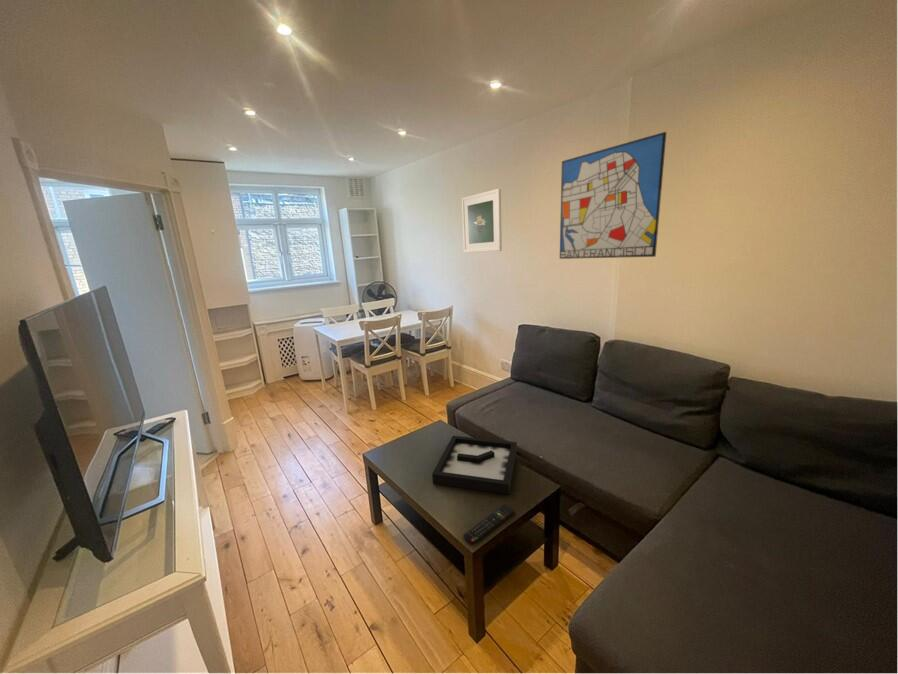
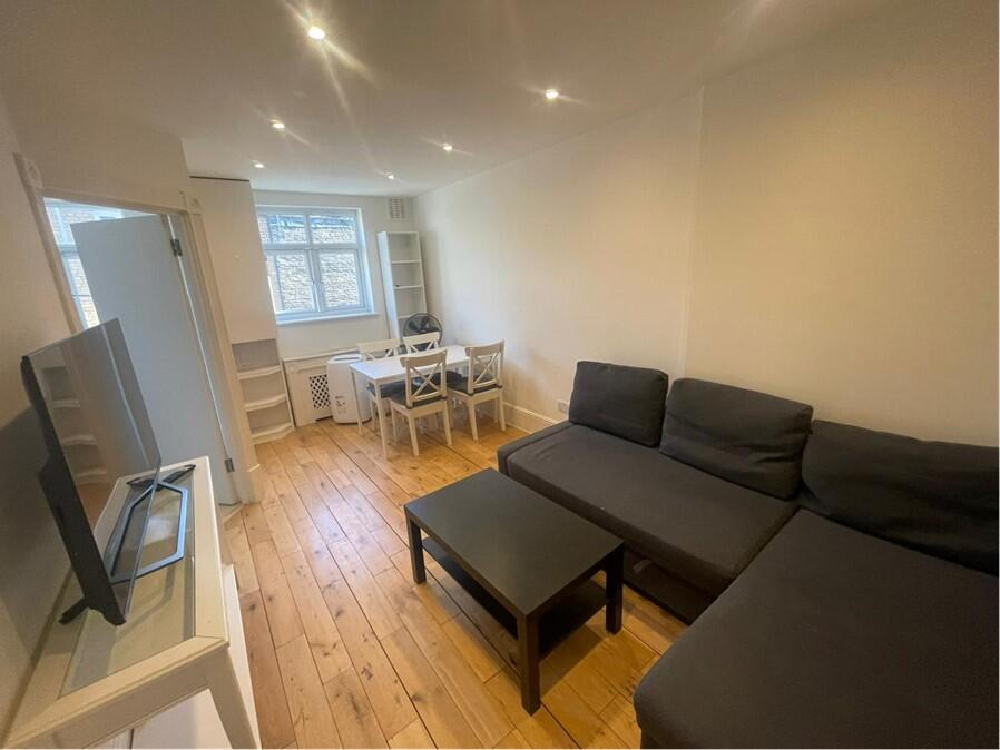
- remote control (489, 524)
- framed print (480, 223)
- decorative tray (477, 461)
- wall art (604, 205)
